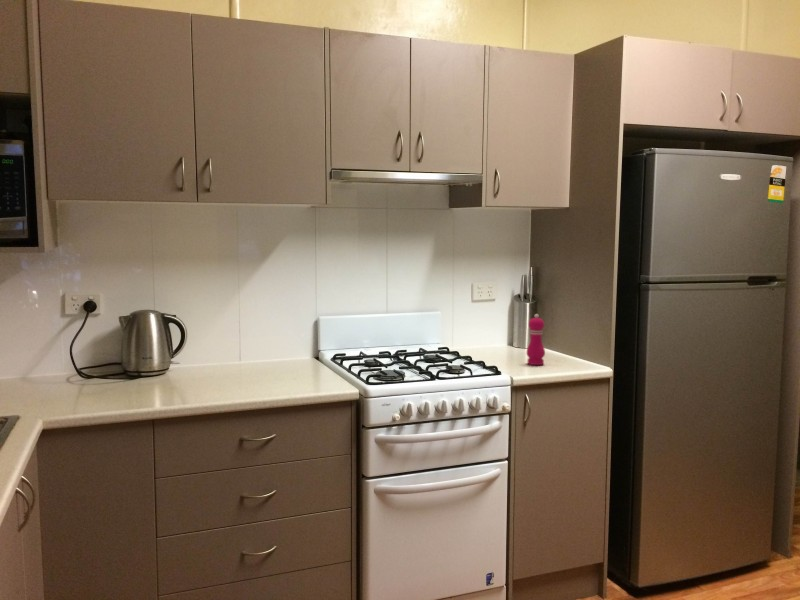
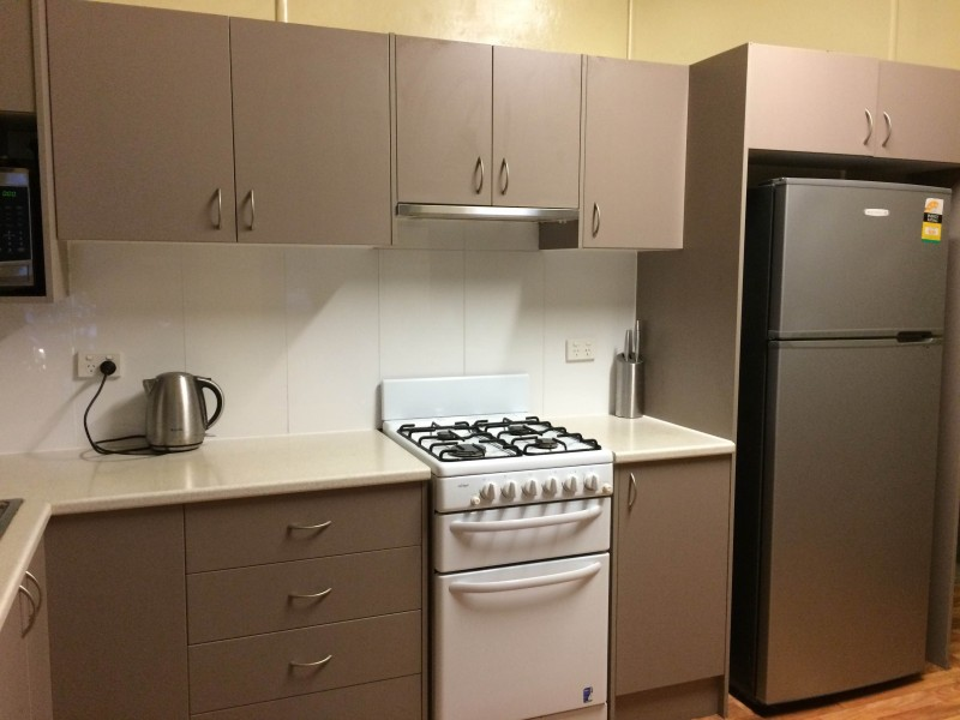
- pepper mill (536, 338)
